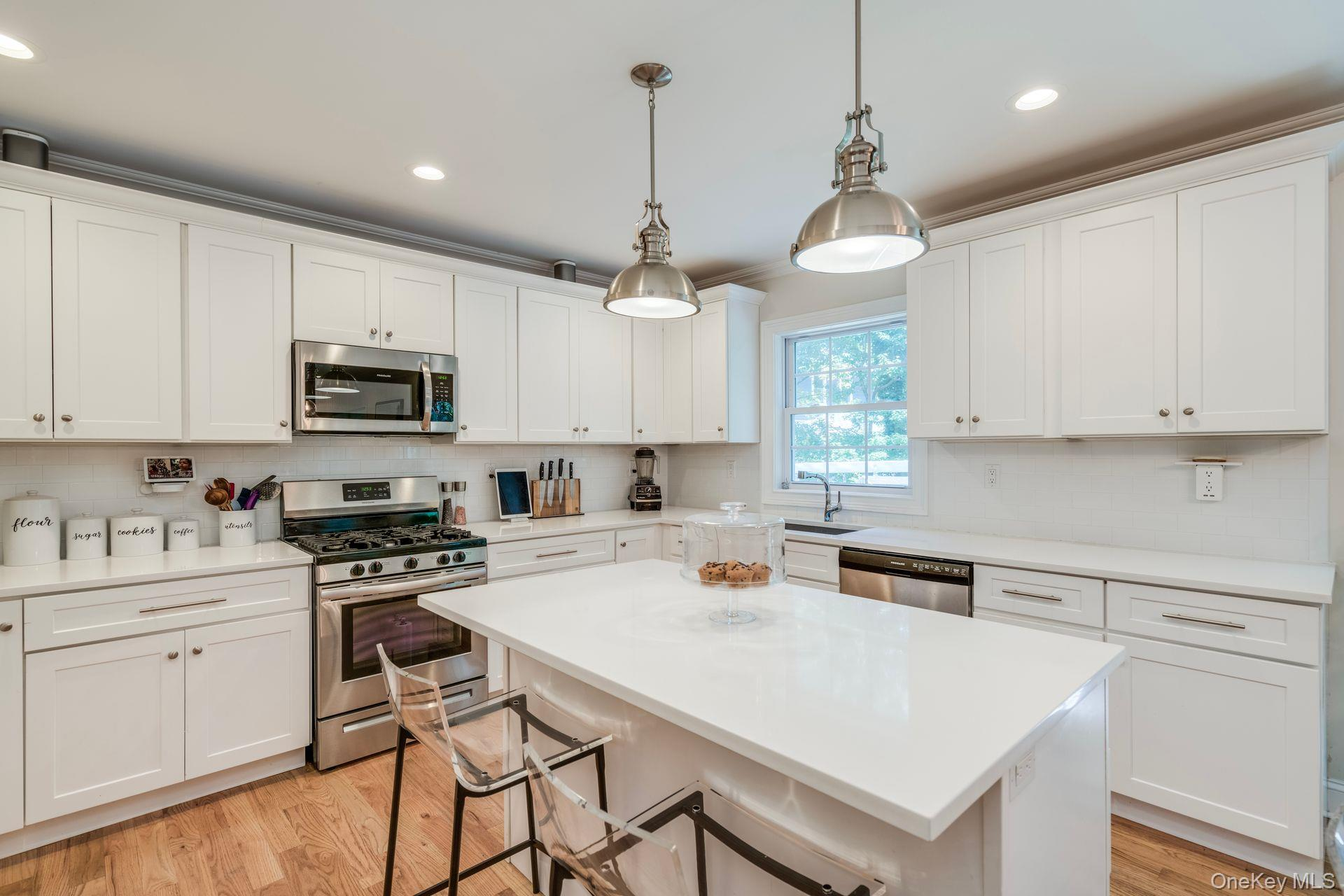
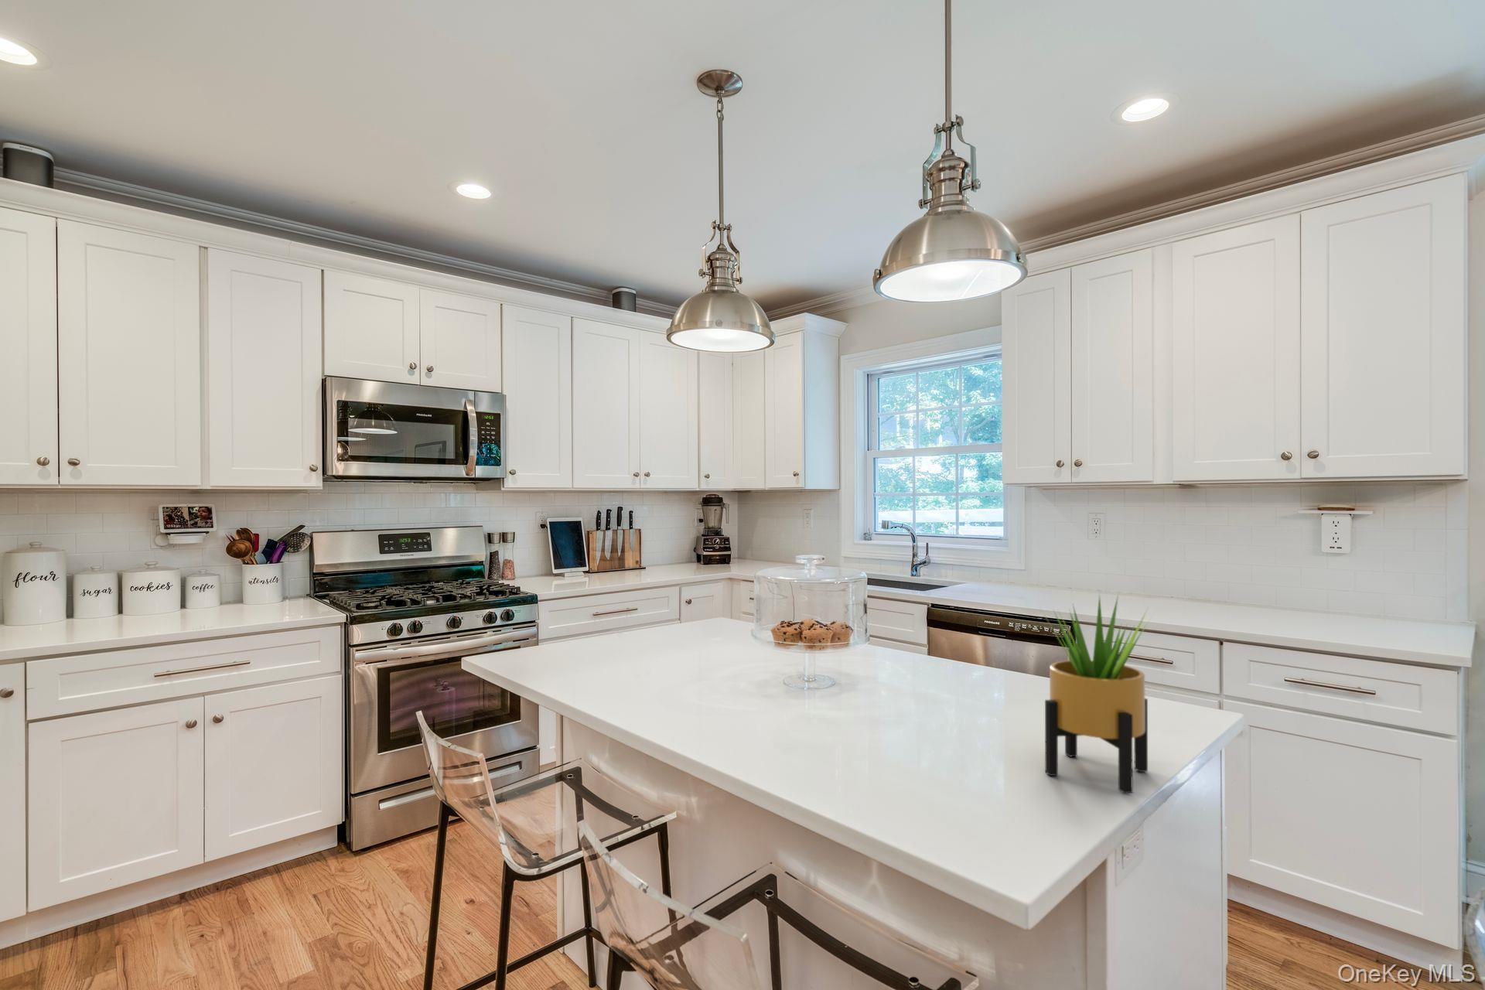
+ potted plant (1097, 685)
